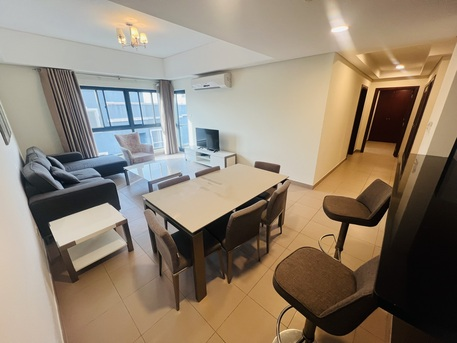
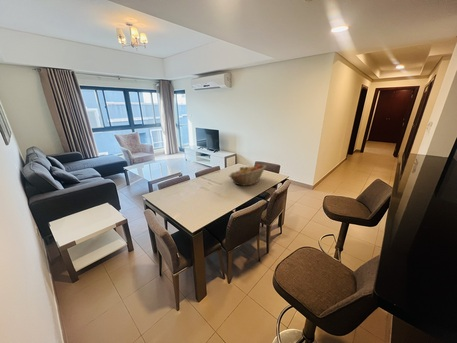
+ fruit basket (247, 173)
